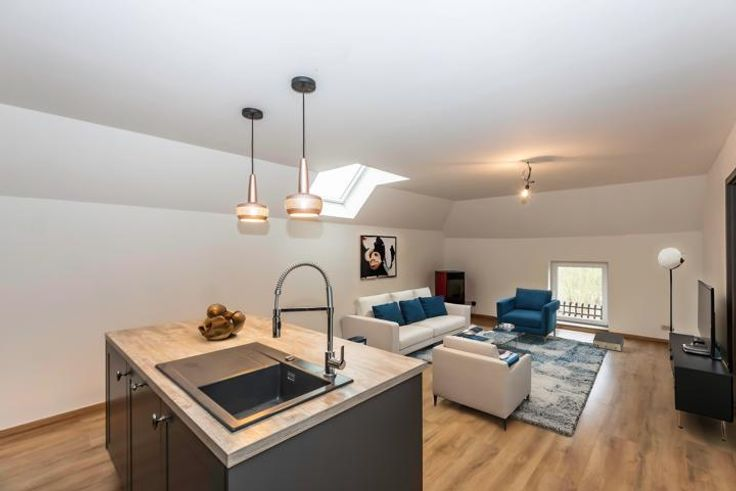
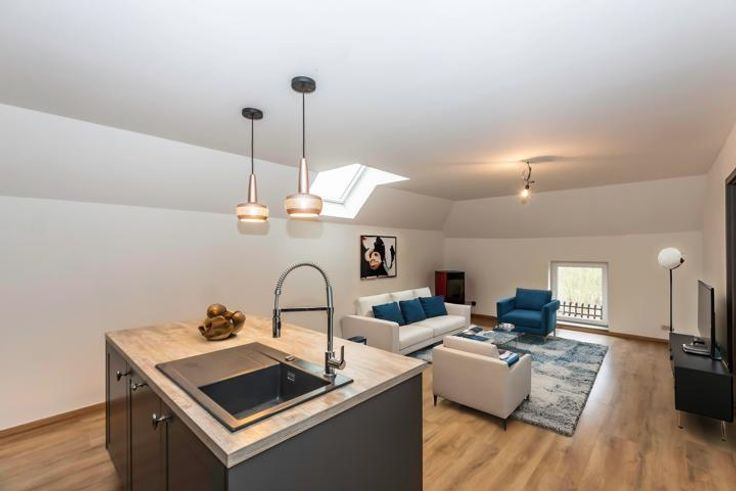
- speaker (608, 341)
